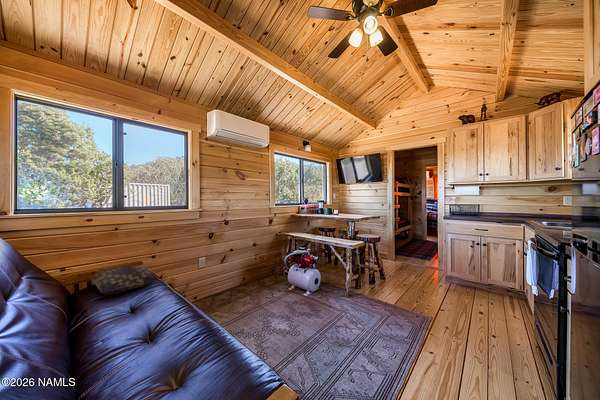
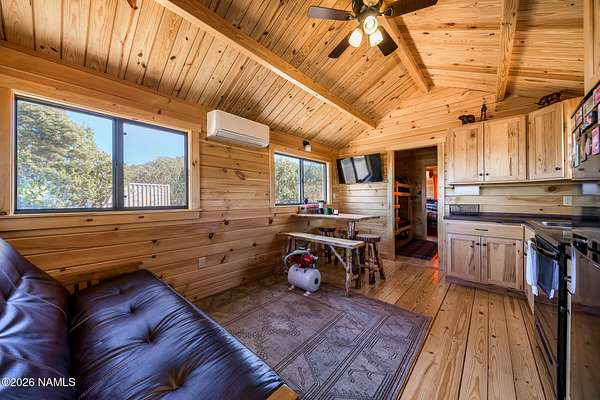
- cushion (124, 278)
